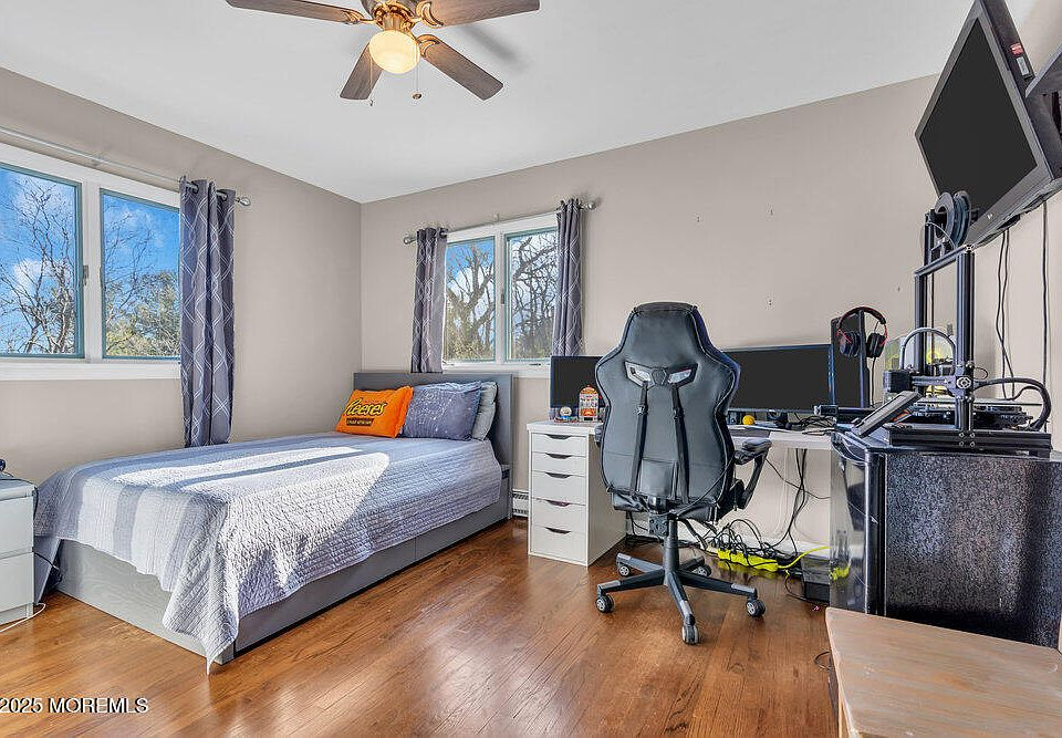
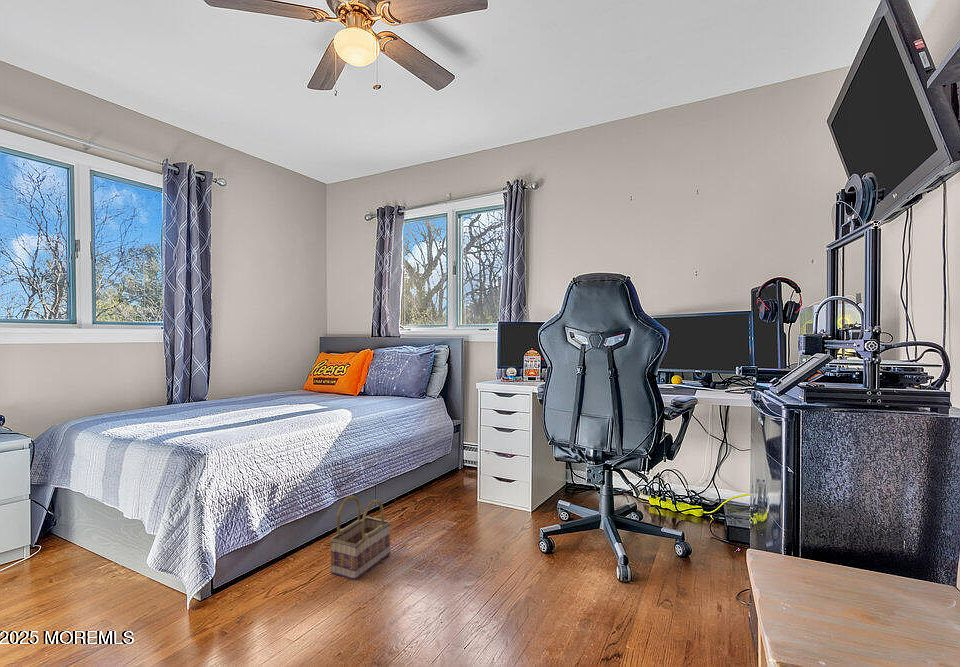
+ basket (361, 530)
